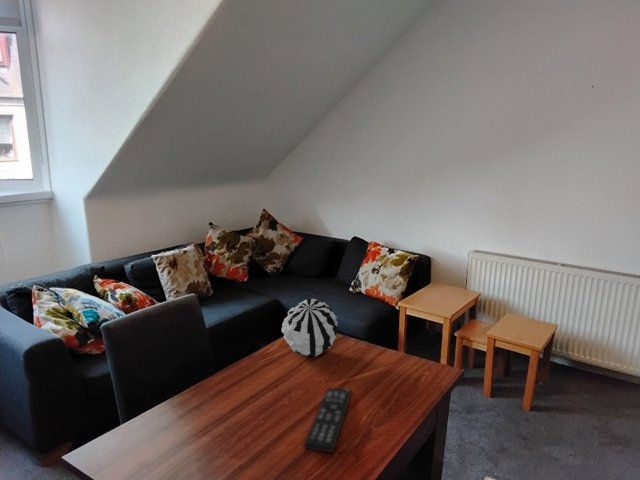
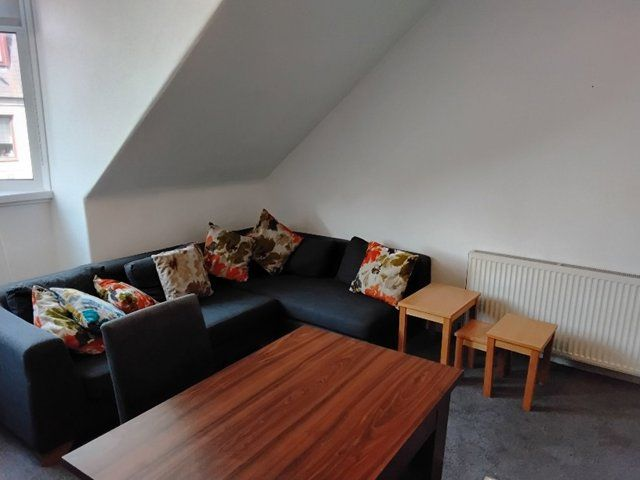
- remote control (330, 415)
- decorative ball (309, 326)
